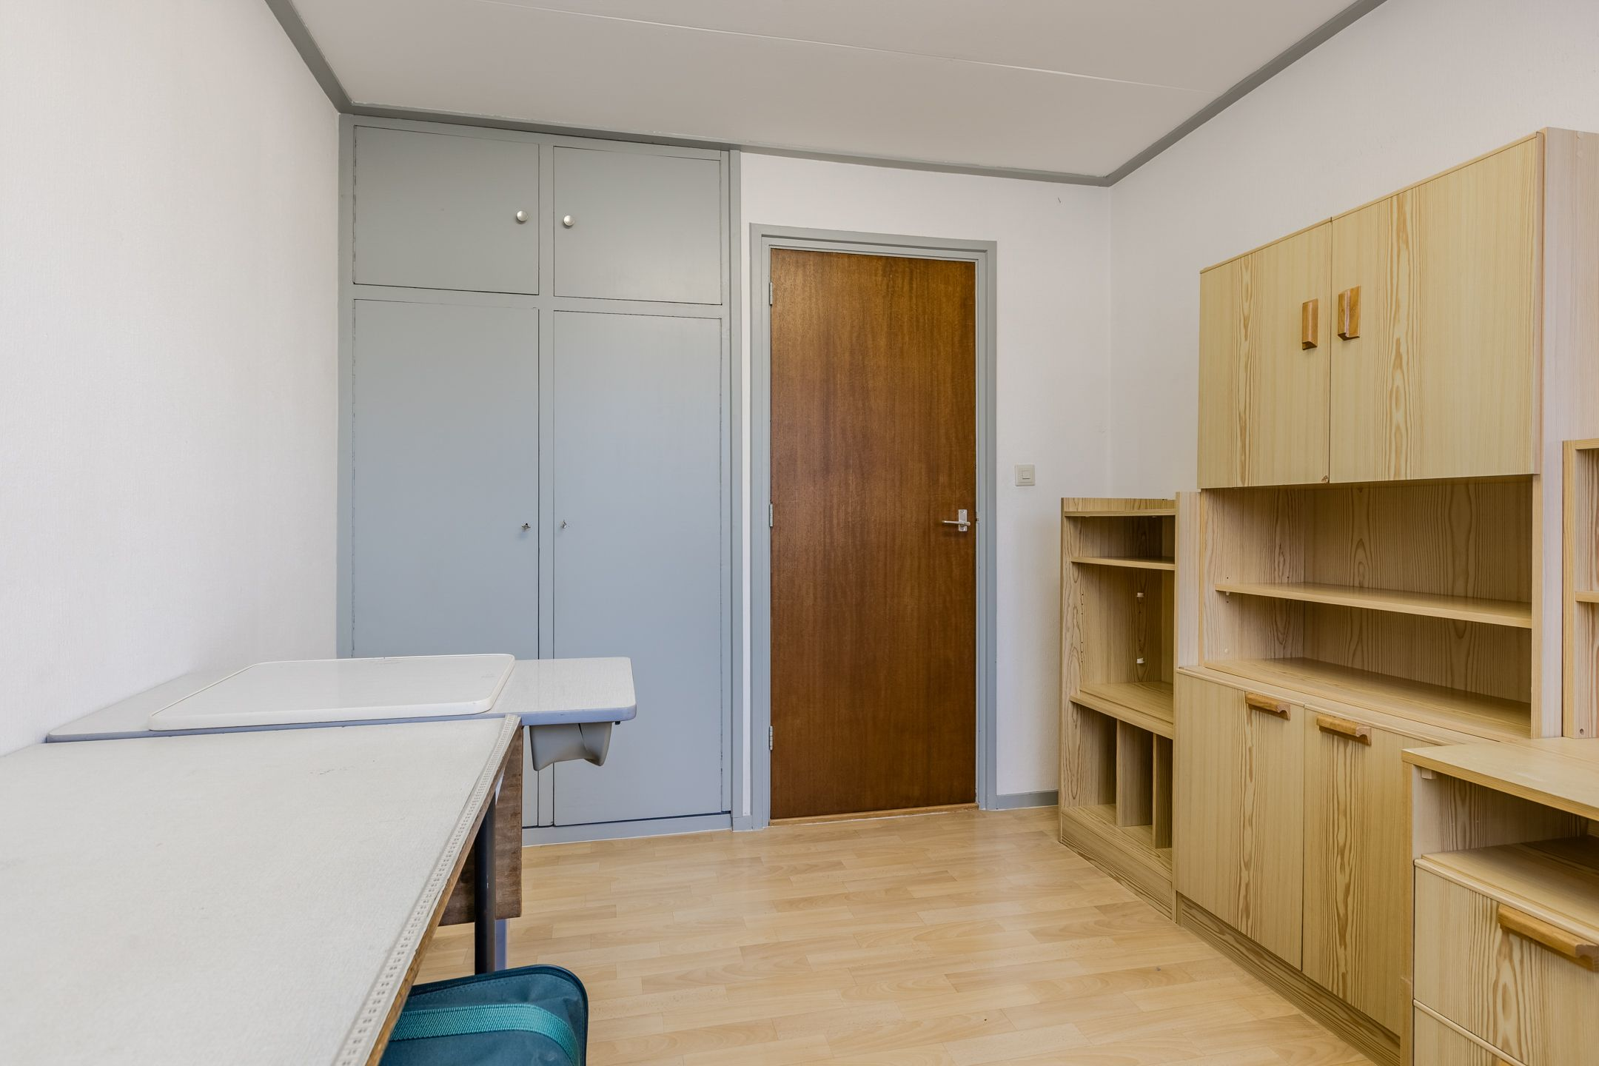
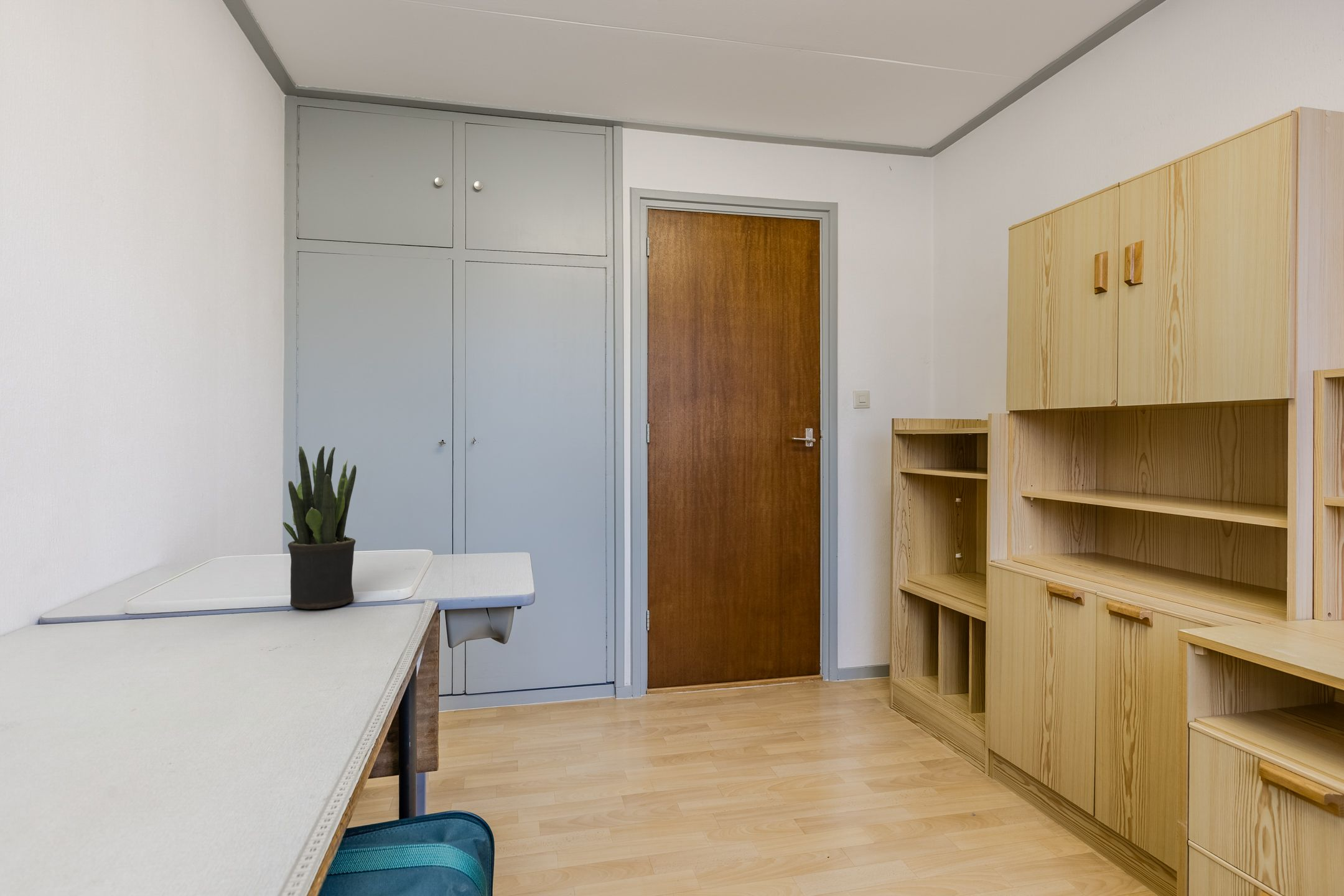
+ potted plant (321, 523)
